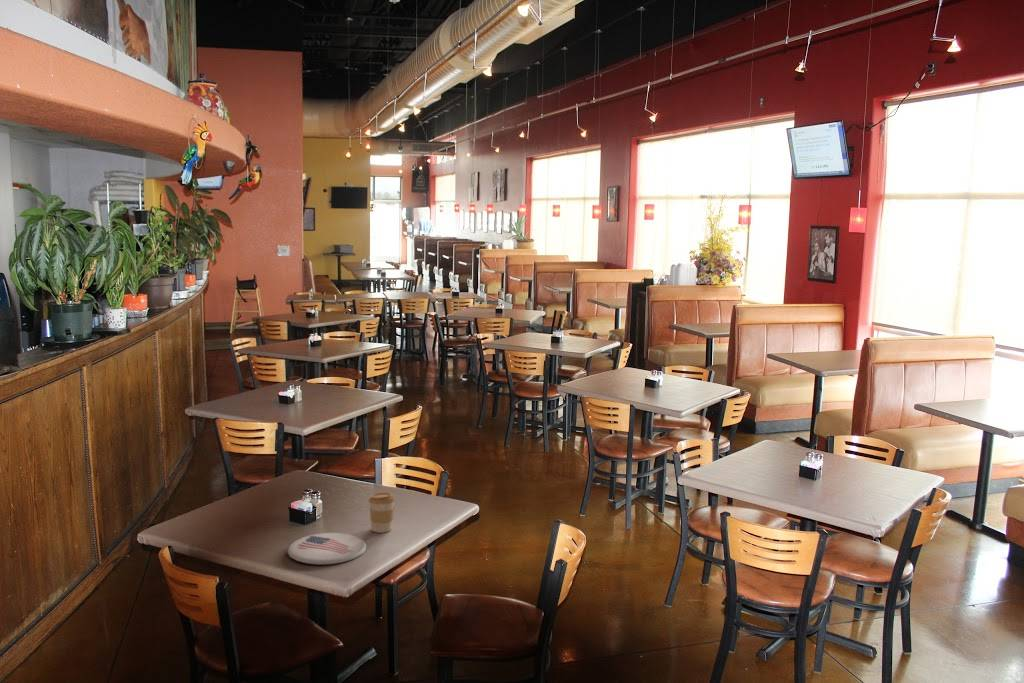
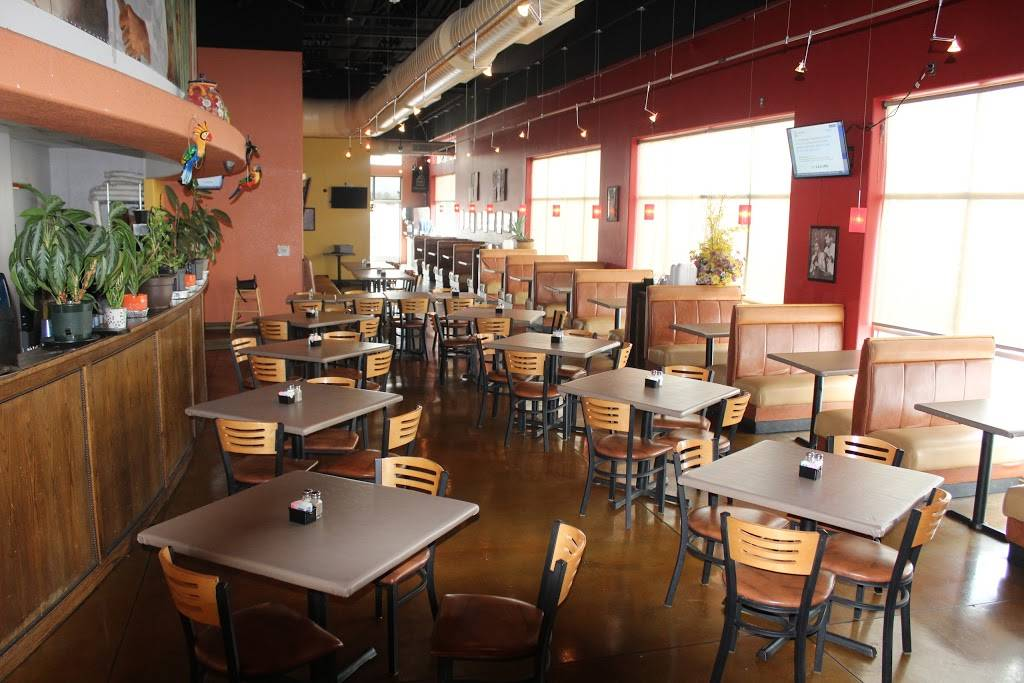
- coffee cup (381, 511)
- plate (327, 547)
